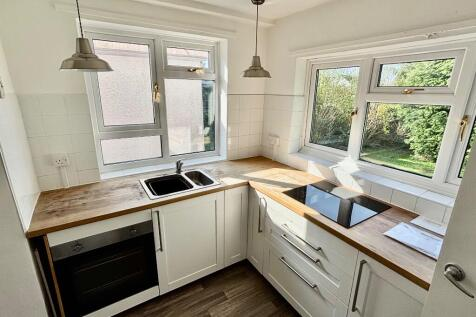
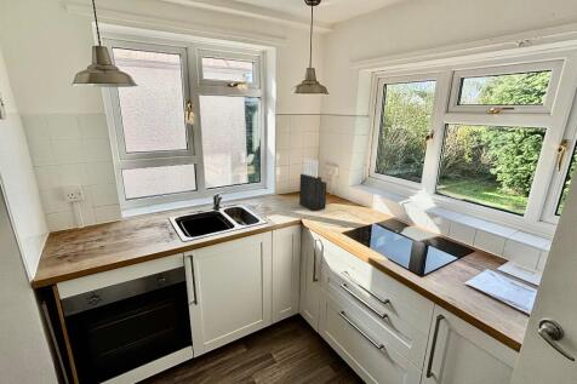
+ knife block (314, 183)
